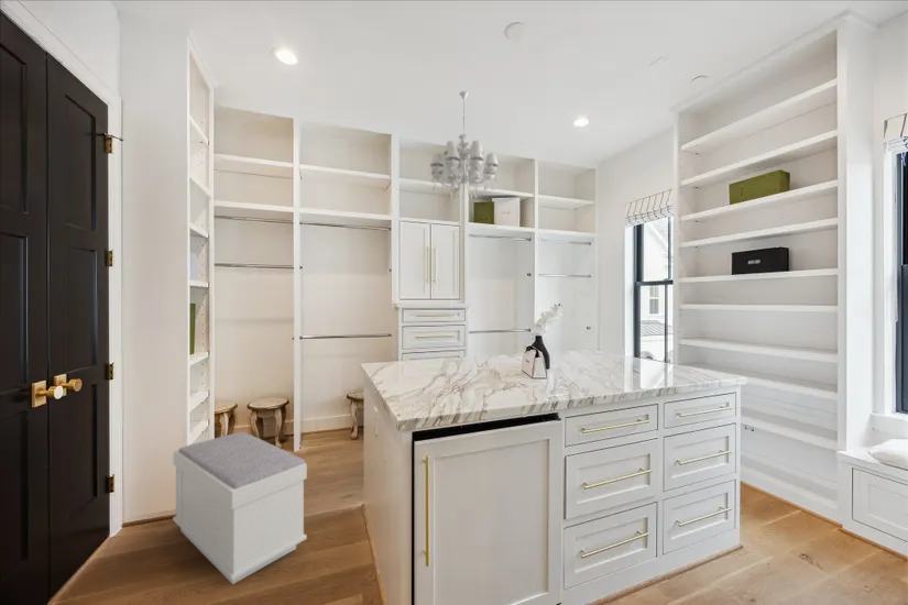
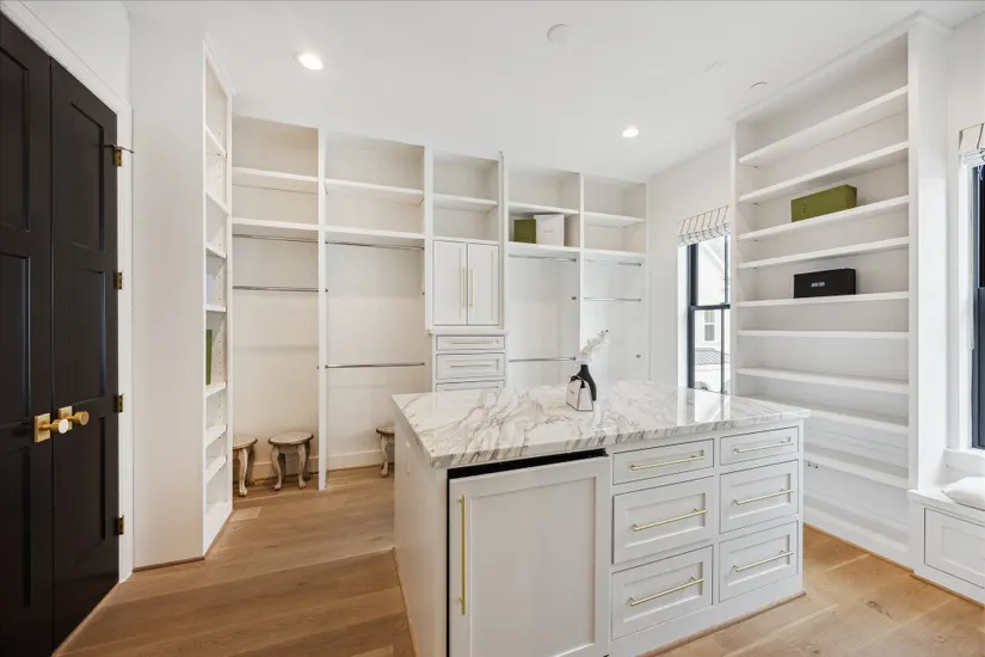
- chandelier (463, 146)
- bench (238, 495)
